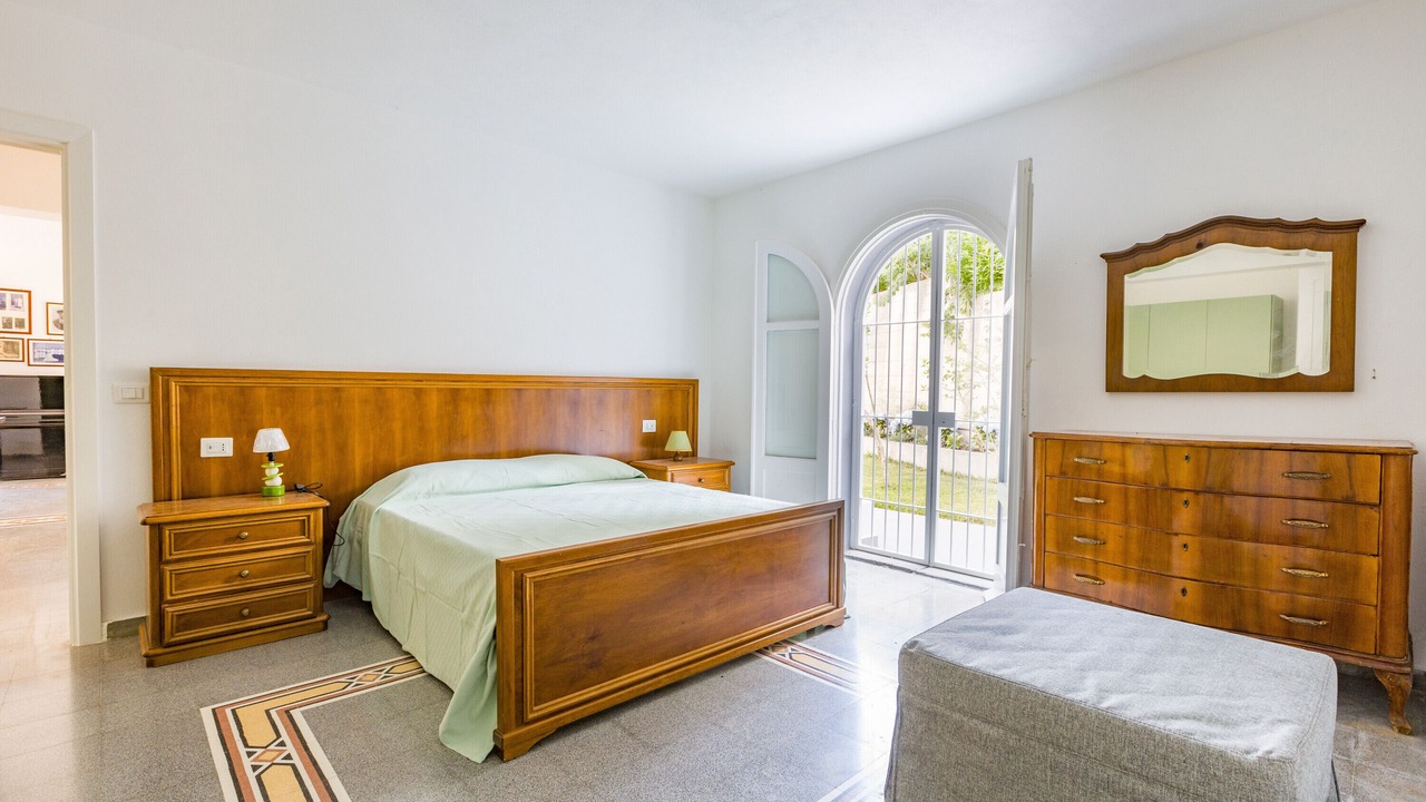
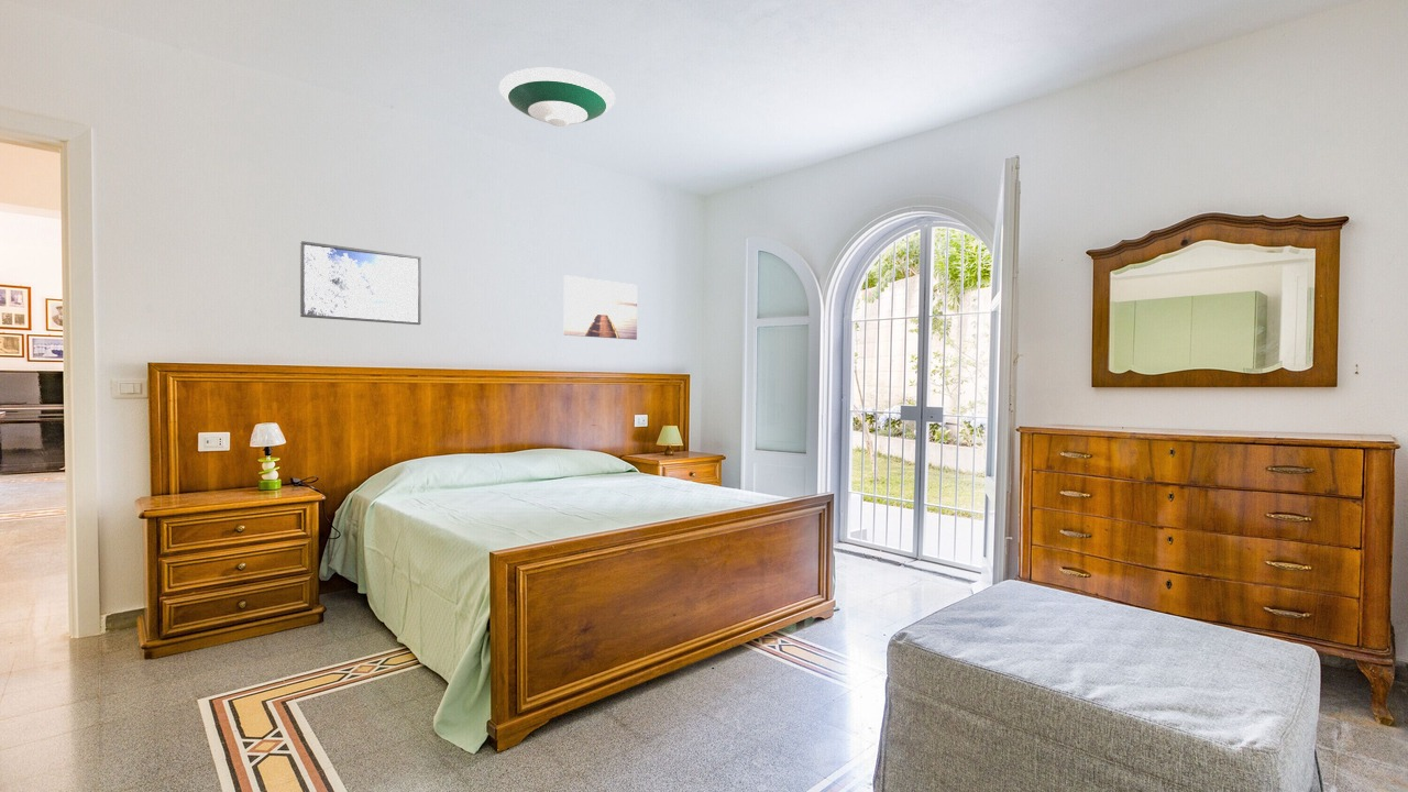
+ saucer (558, 108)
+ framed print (363, 285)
+ wall art (602, 308)
